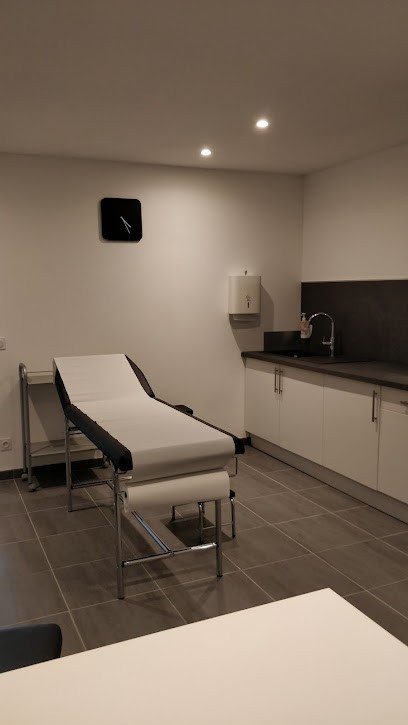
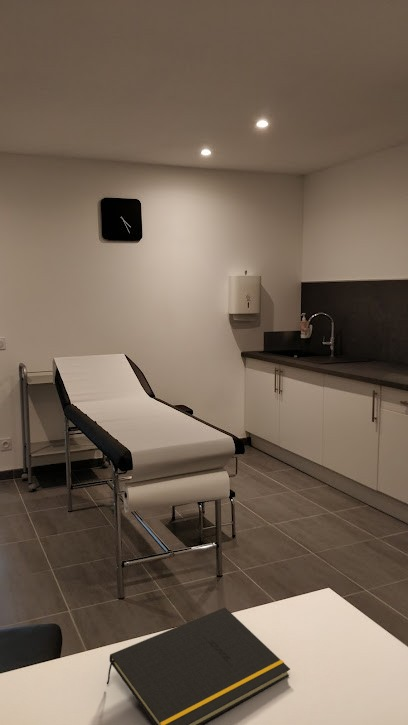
+ notepad (200, 665)
